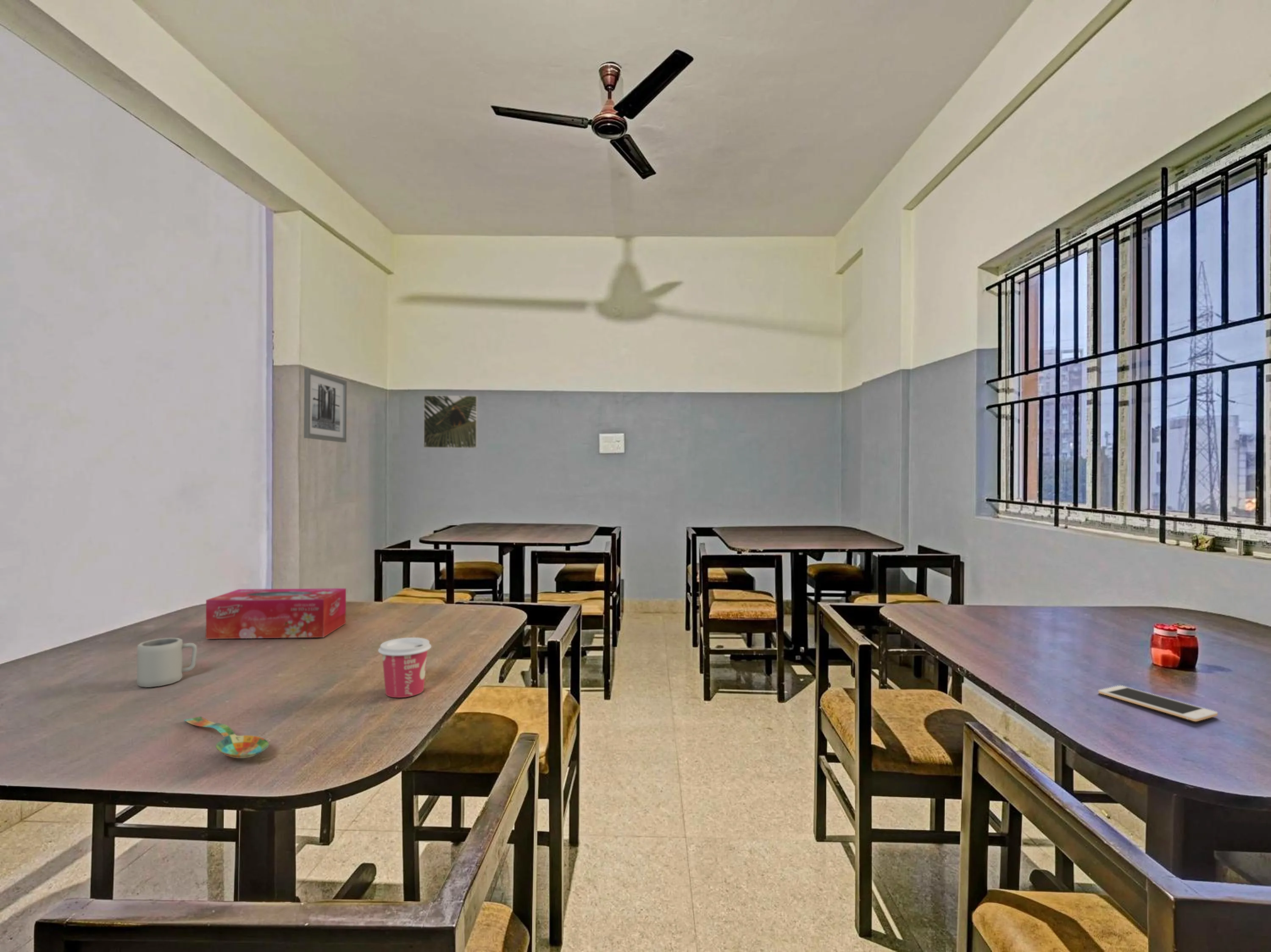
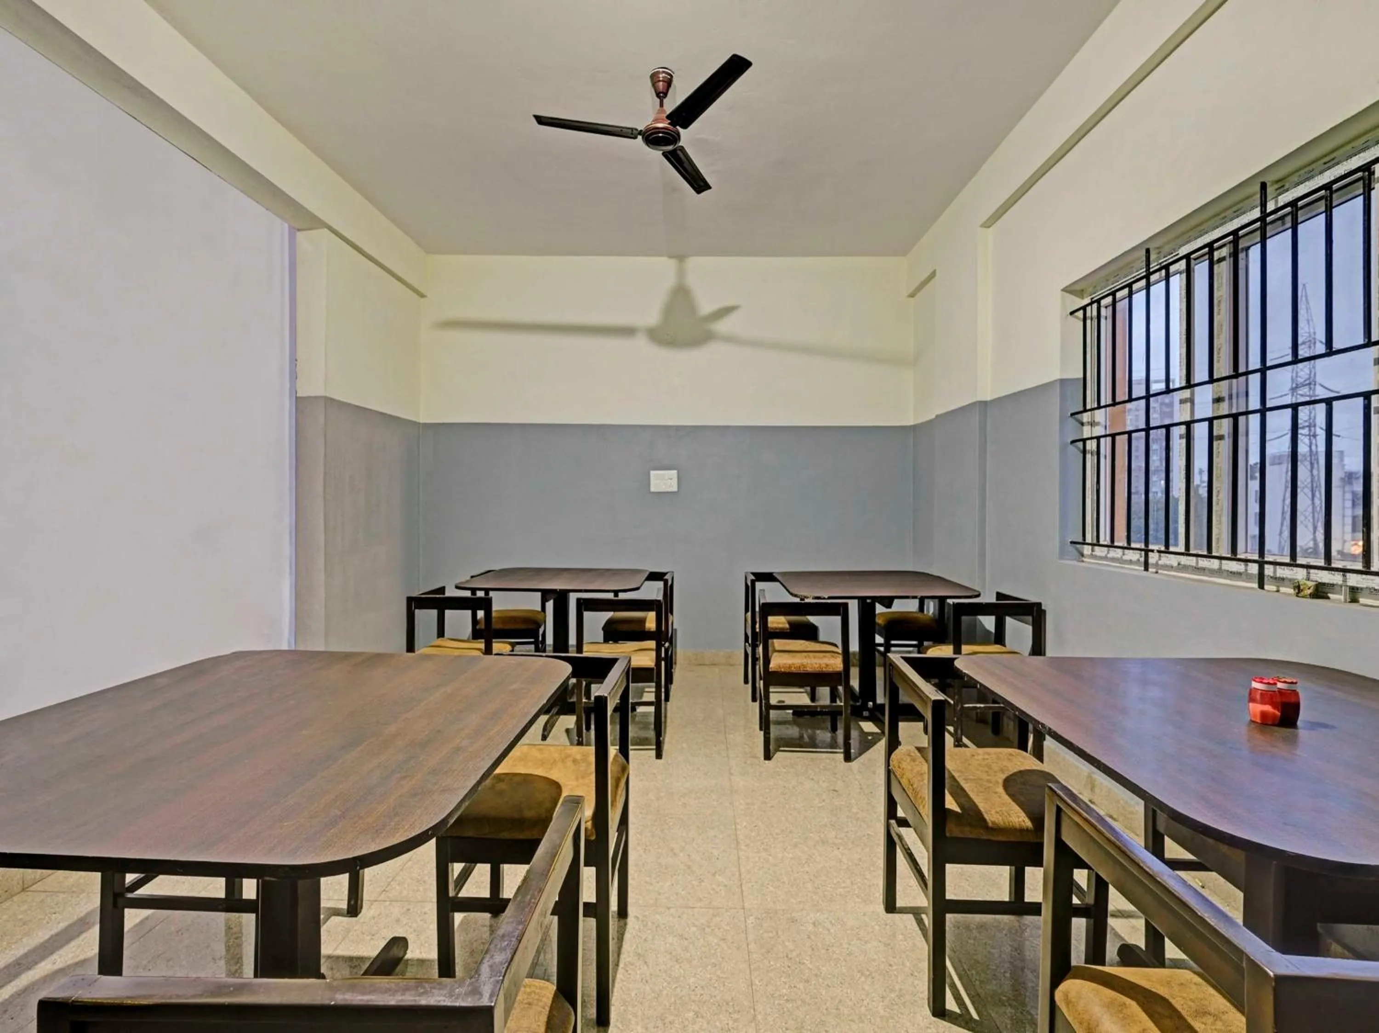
- wall art (327, 407)
- cup (167, 661)
- tissue box (279, 612)
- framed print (450, 422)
- cell phone (1155, 702)
- spoon (221, 733)
- cup (405, 667)
